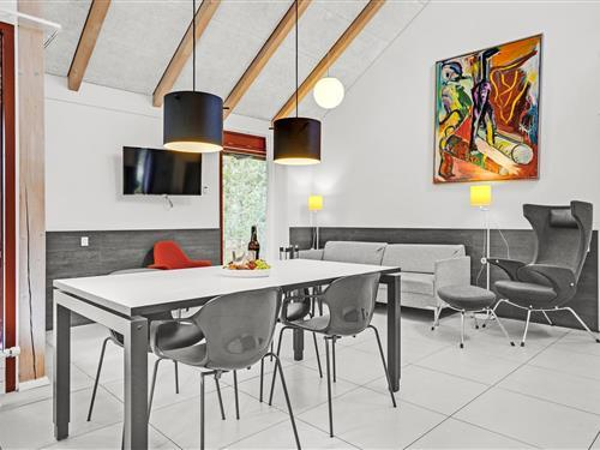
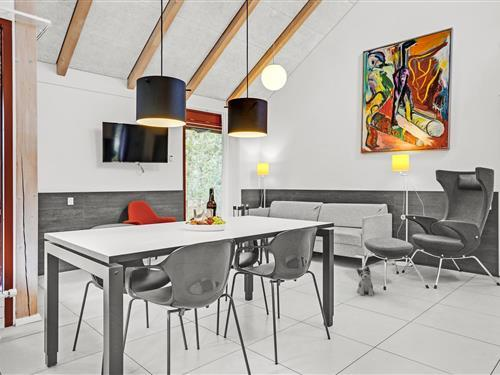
+ plush toy (365, 278)
